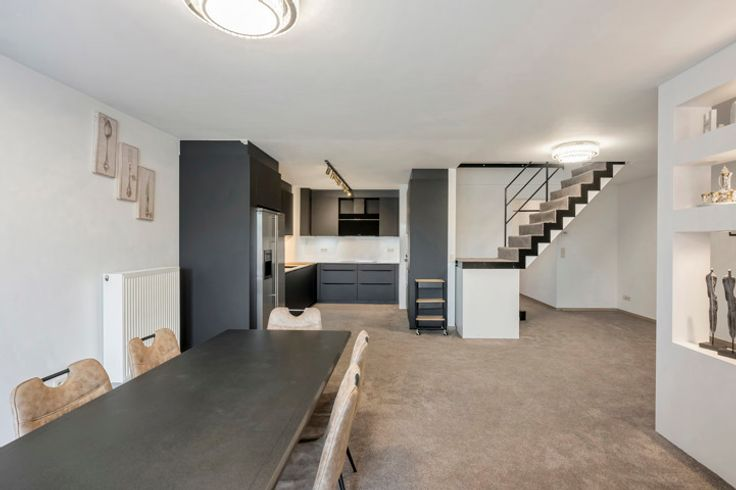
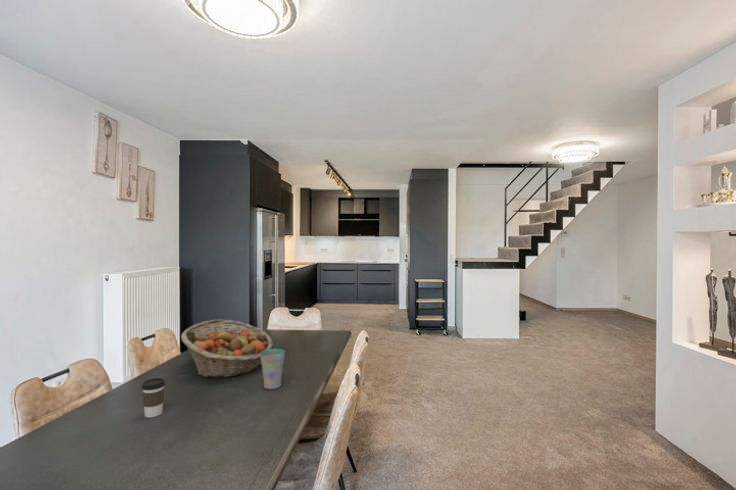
+ coffee cup (153, 397)
+ fruit basket (229, 345)
+ cup (272, 369)
